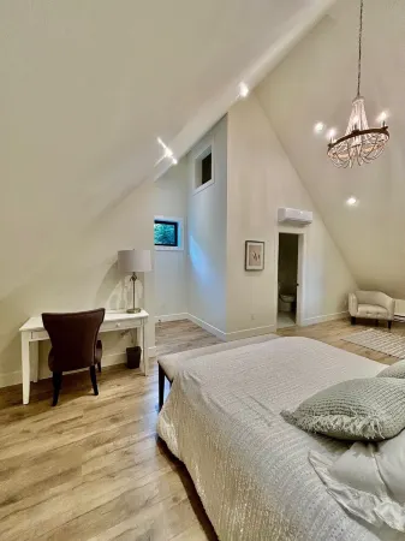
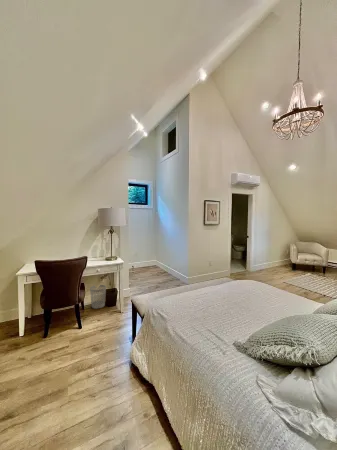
+ wastebasket (97, 296)
